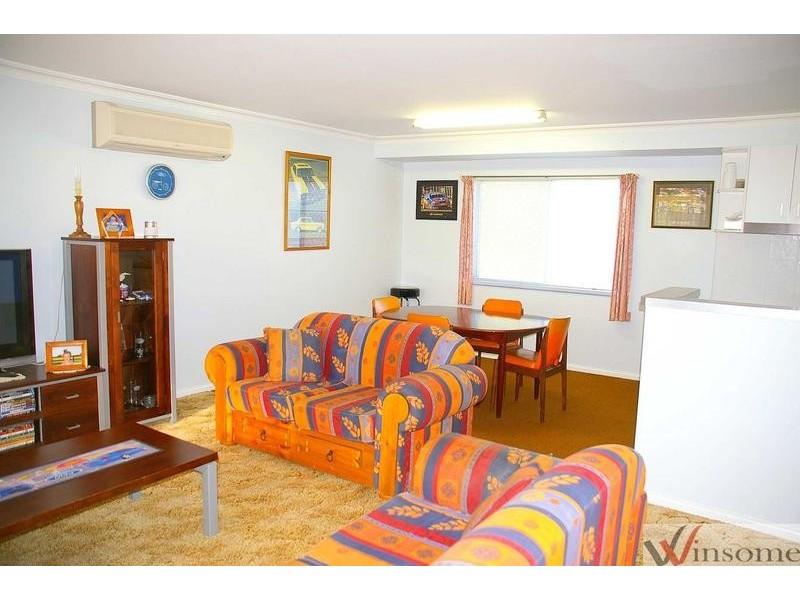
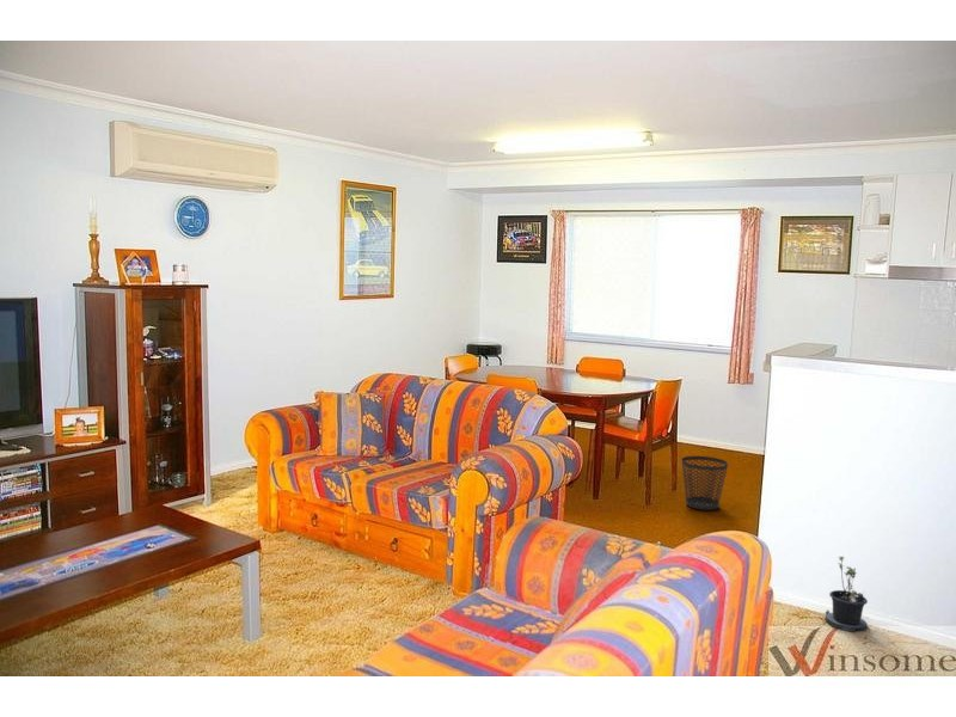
+ potted plant (848, 589)
+ wastebasket (703, 483)
